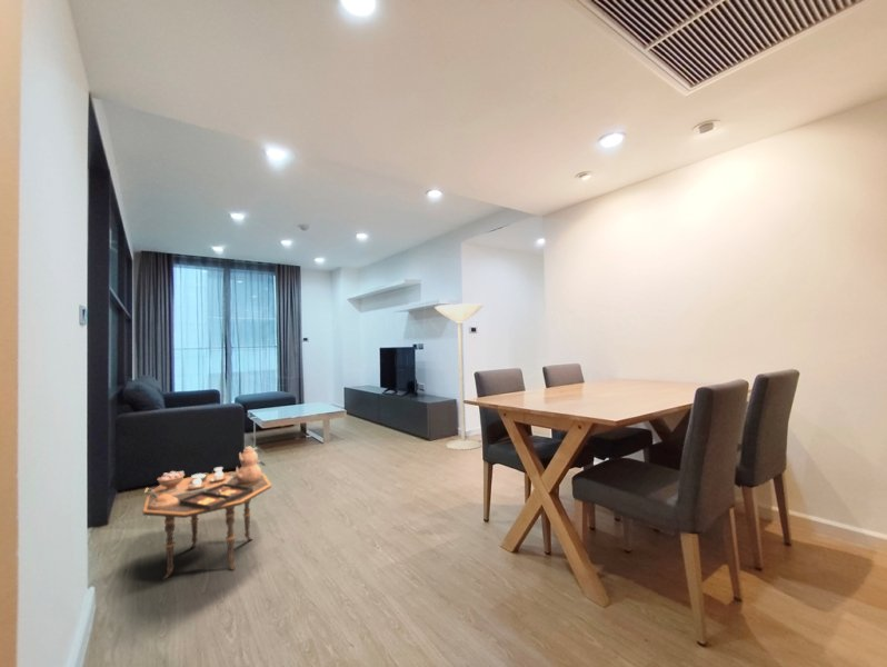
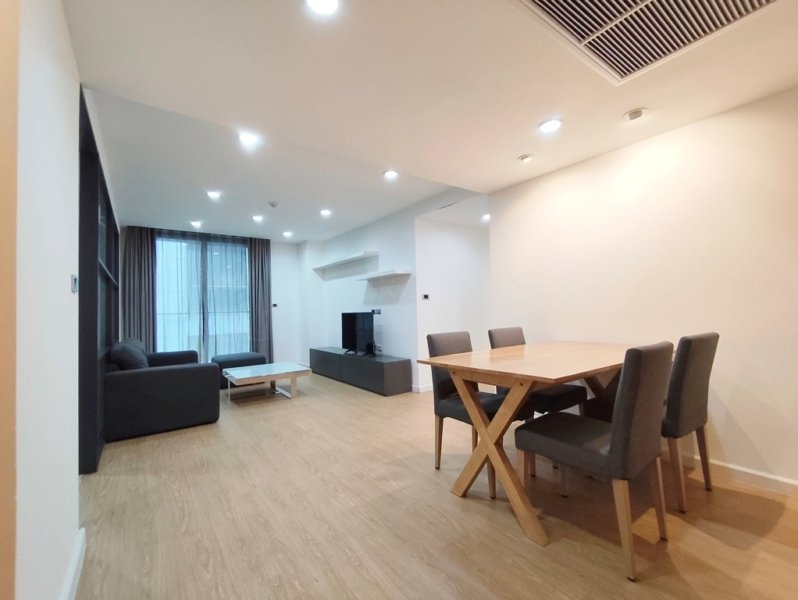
- floor lamp (461, 375)
- side table (208, 502)
